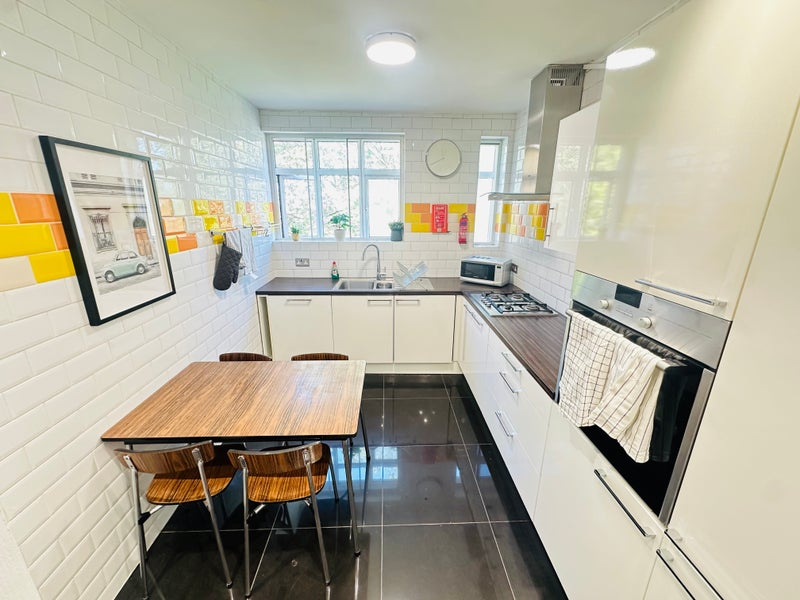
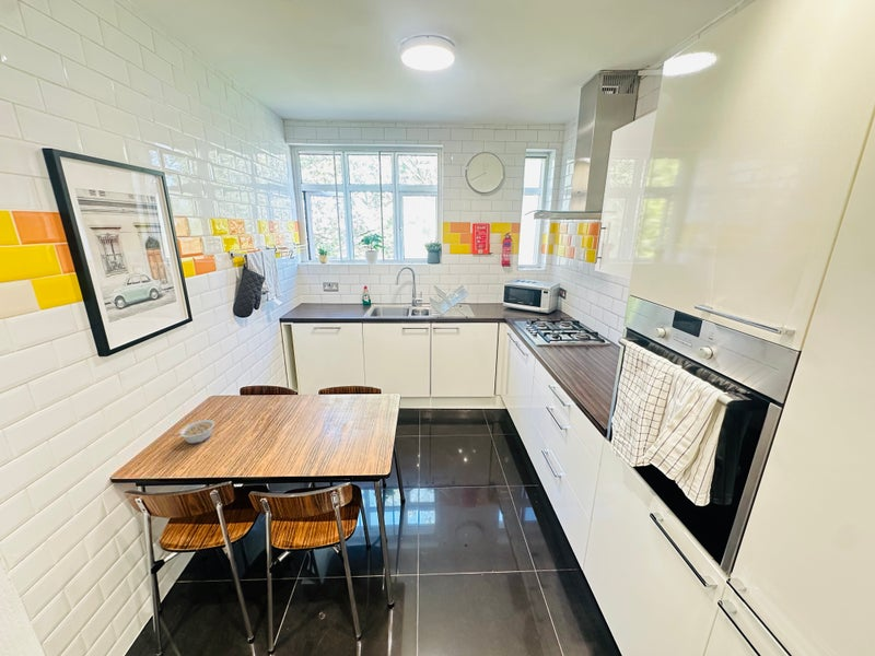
+ legume (197, 432)
